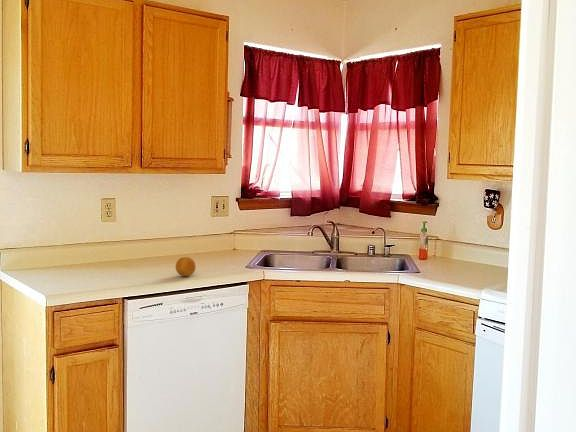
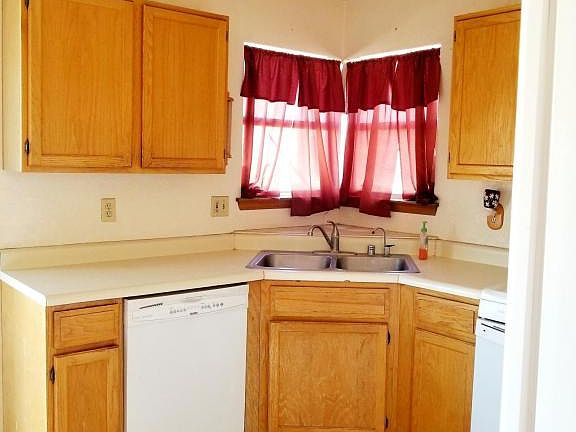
- fruit (185, 266)
